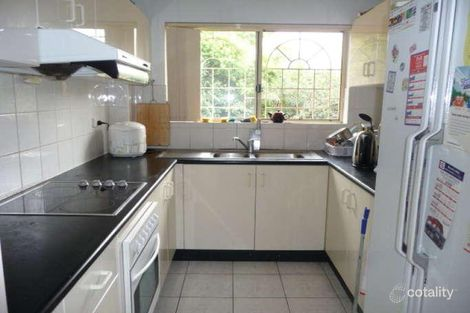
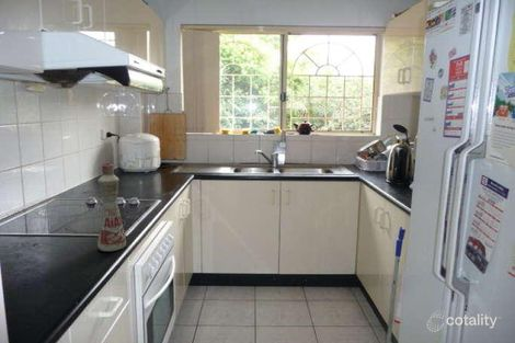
+ bottle (110, 205)
